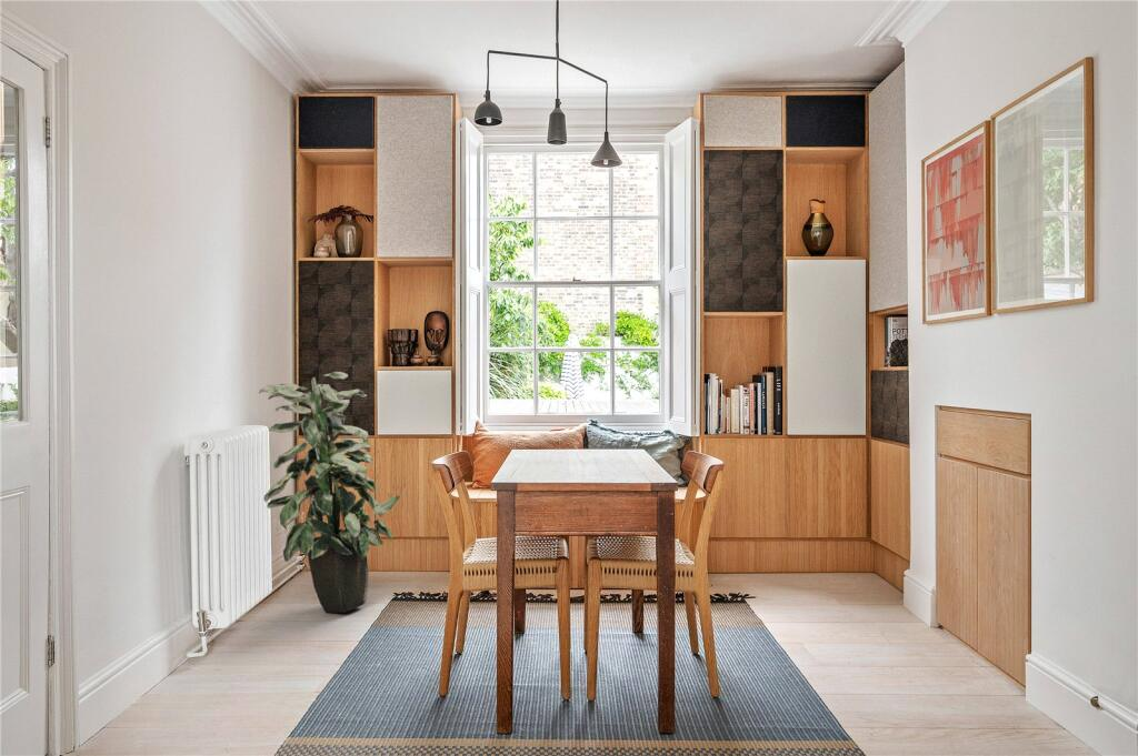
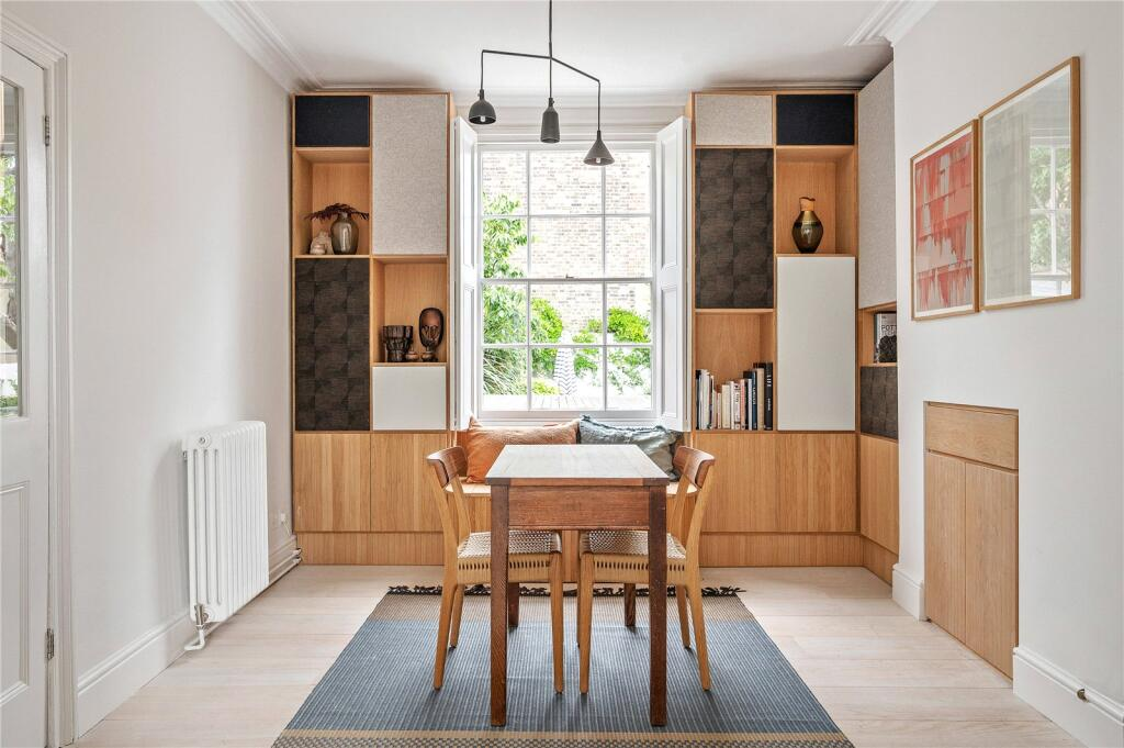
- indoor plant (328, 491)
